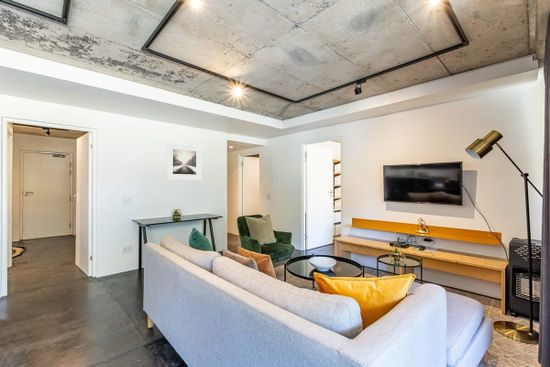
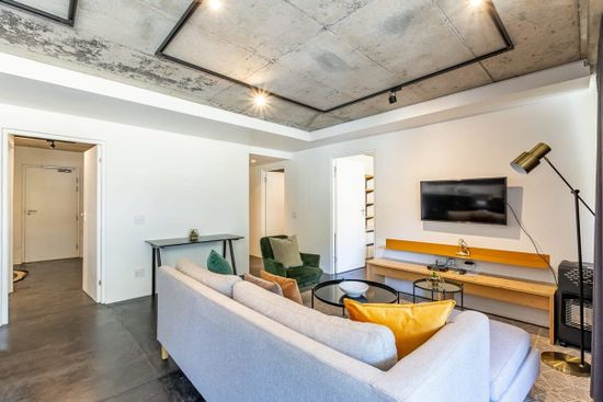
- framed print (184, 162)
